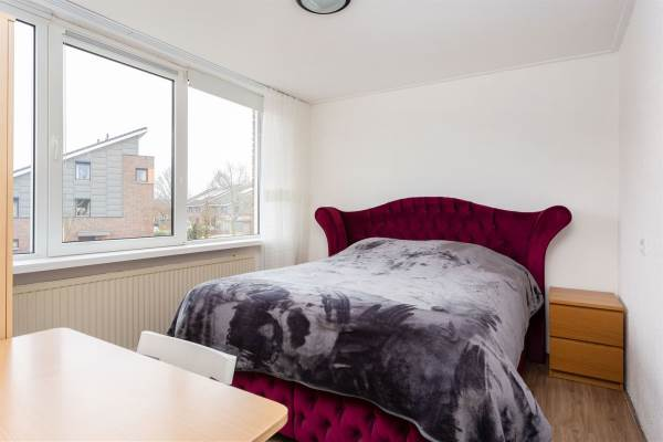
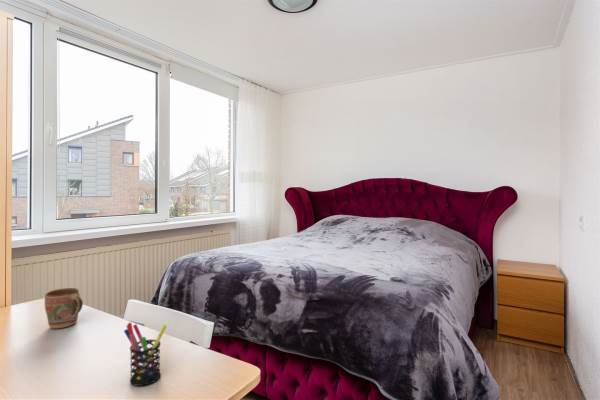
+ mug (63, 308)
+ pen holder (143, 351)
